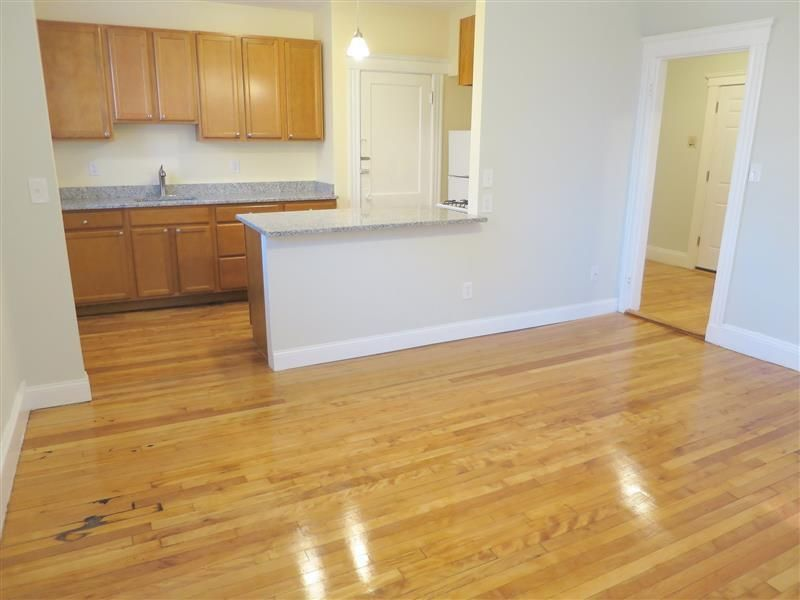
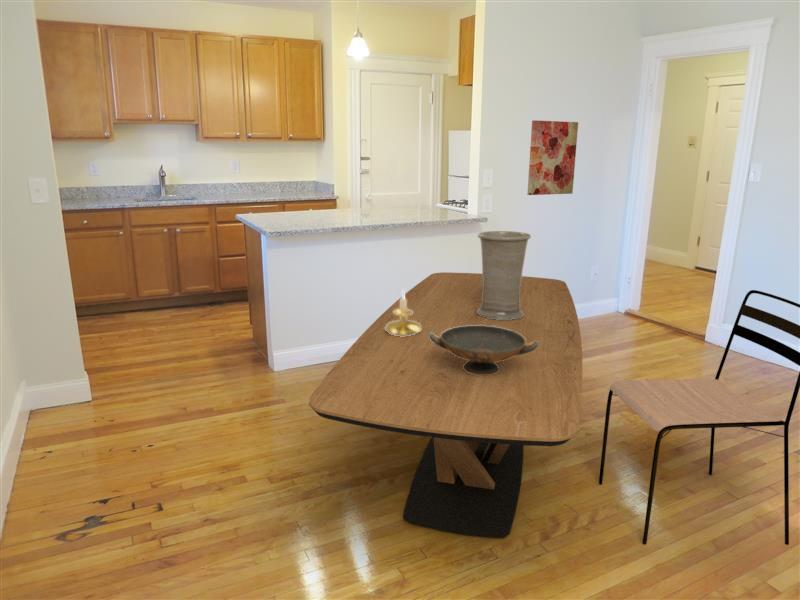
+ decorative bowl (482, 352)
+ wall art (552, 158)
+ dining chair (699, 408)
+ dining table (473, 396)
+ vase (501, 274)
+ candle holder (403, 308)
